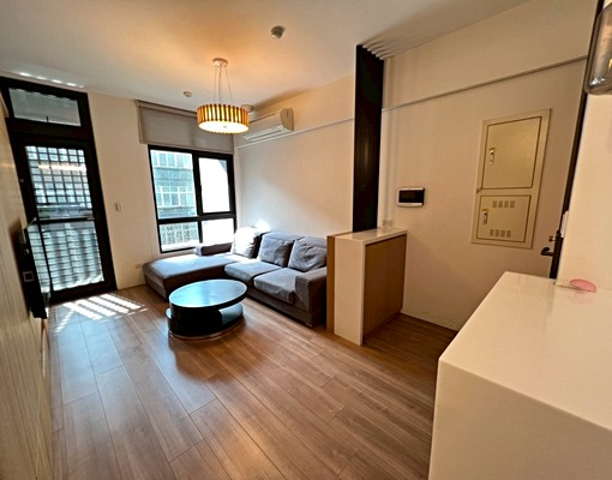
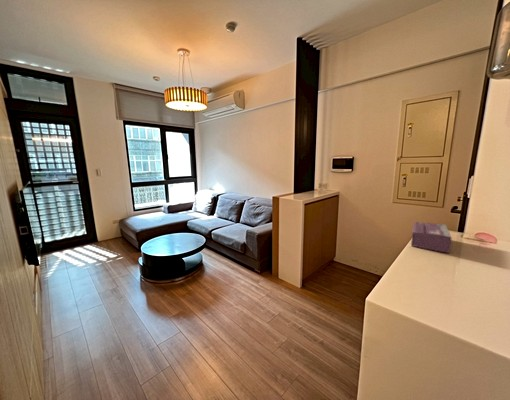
+ tissue box (429, 235)
